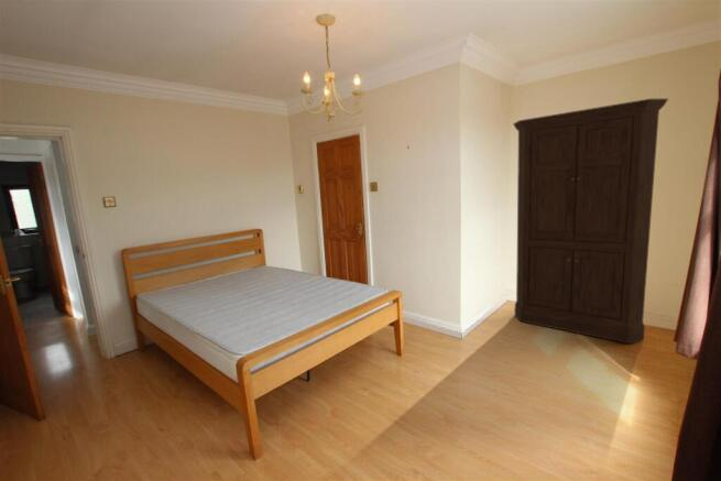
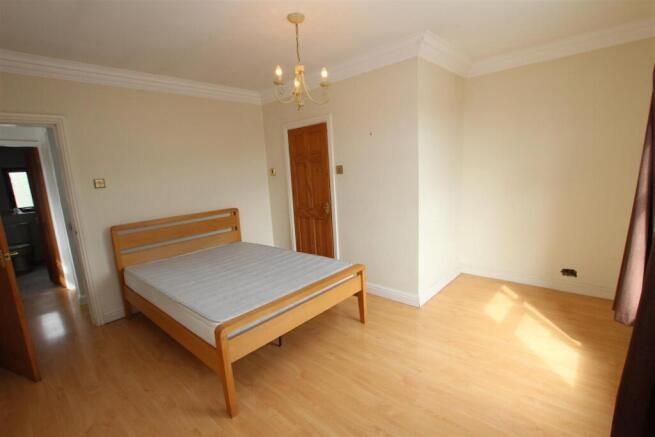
- armoire (579, 223)
